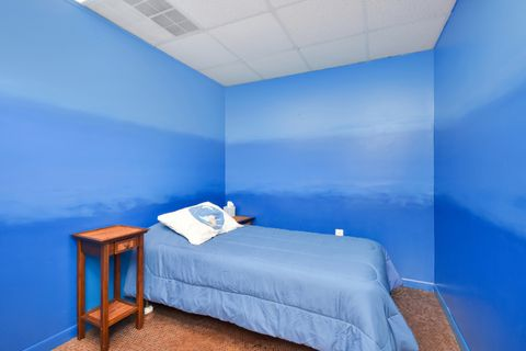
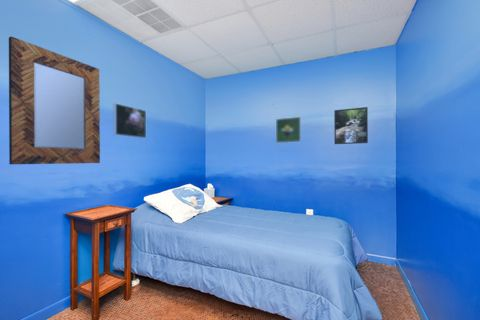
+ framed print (350, 126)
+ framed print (288, 130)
+ home mirror (61, 109)
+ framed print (131, 122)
